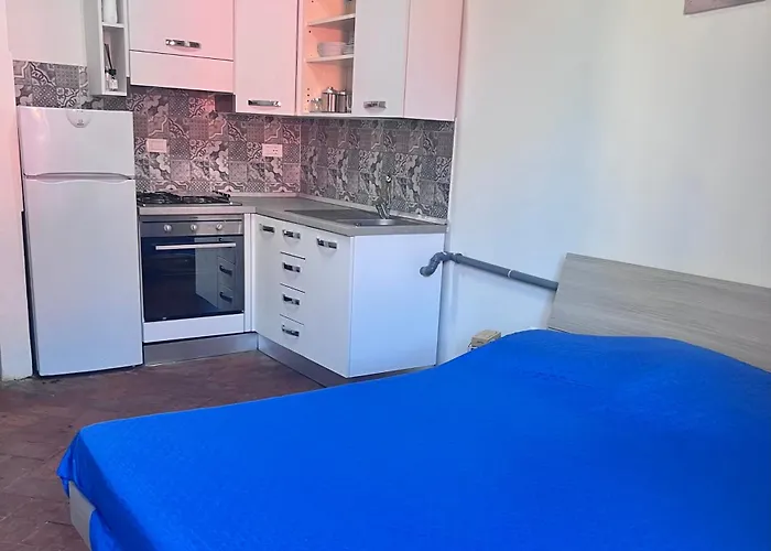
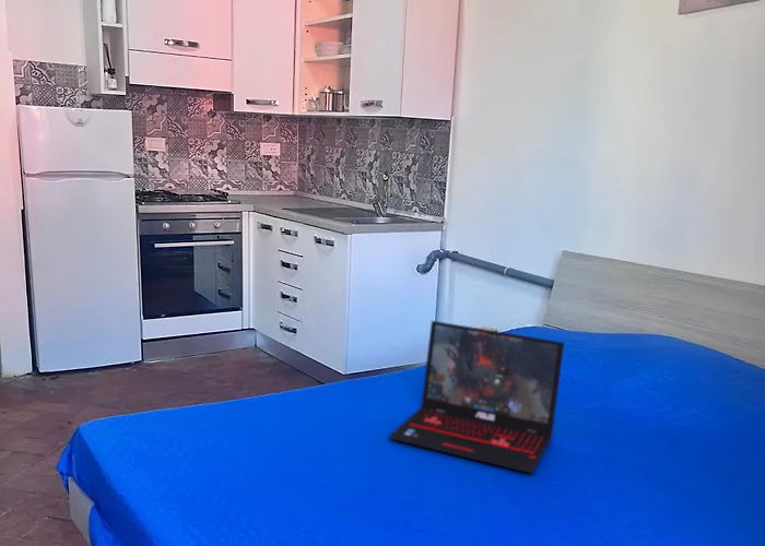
+ laptop (476, 391)
